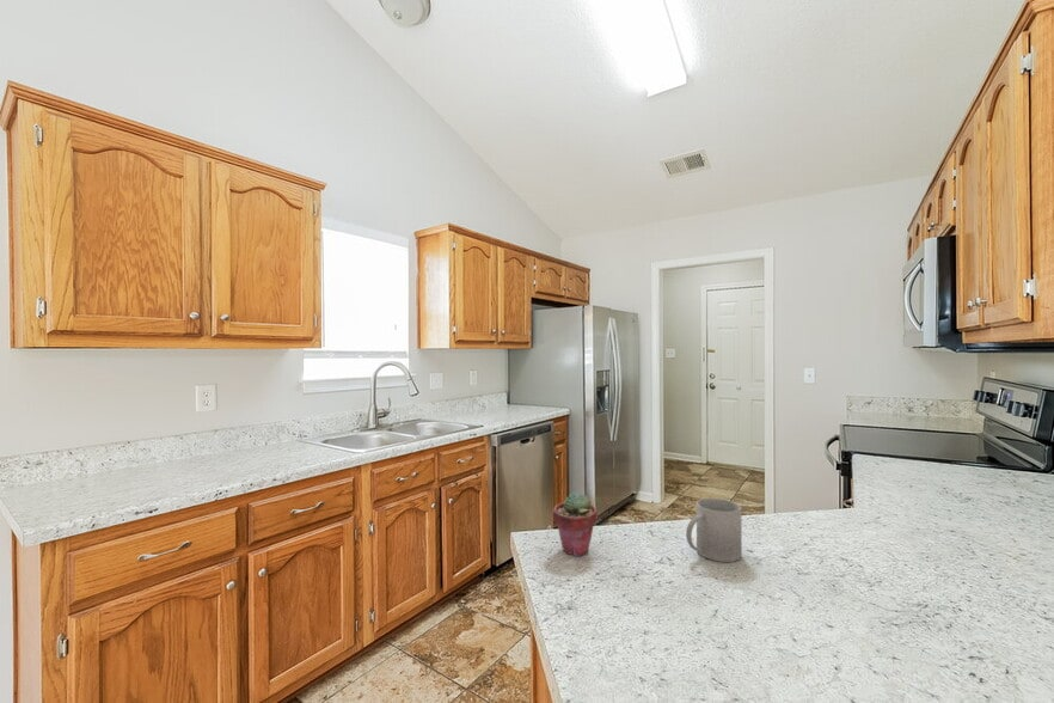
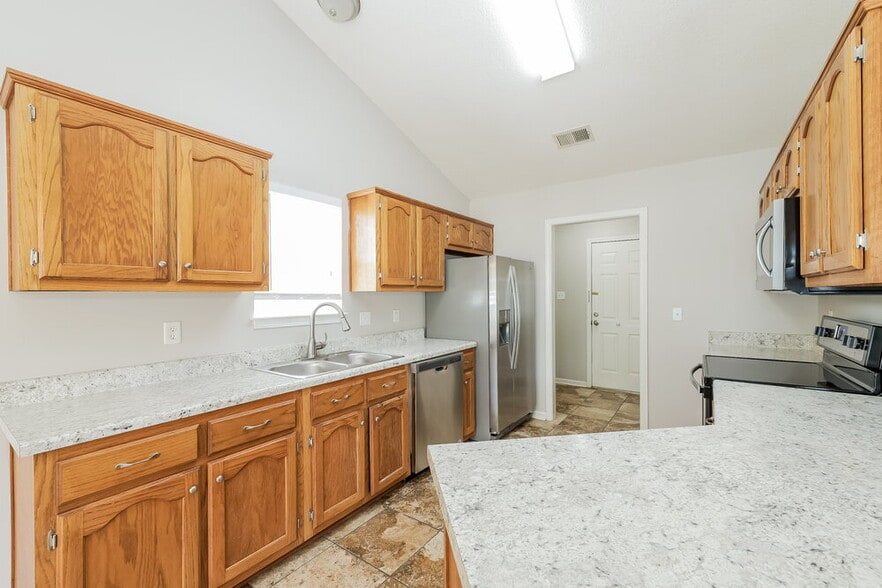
- potted succulent (575, 520)
- mug (711, 530)
